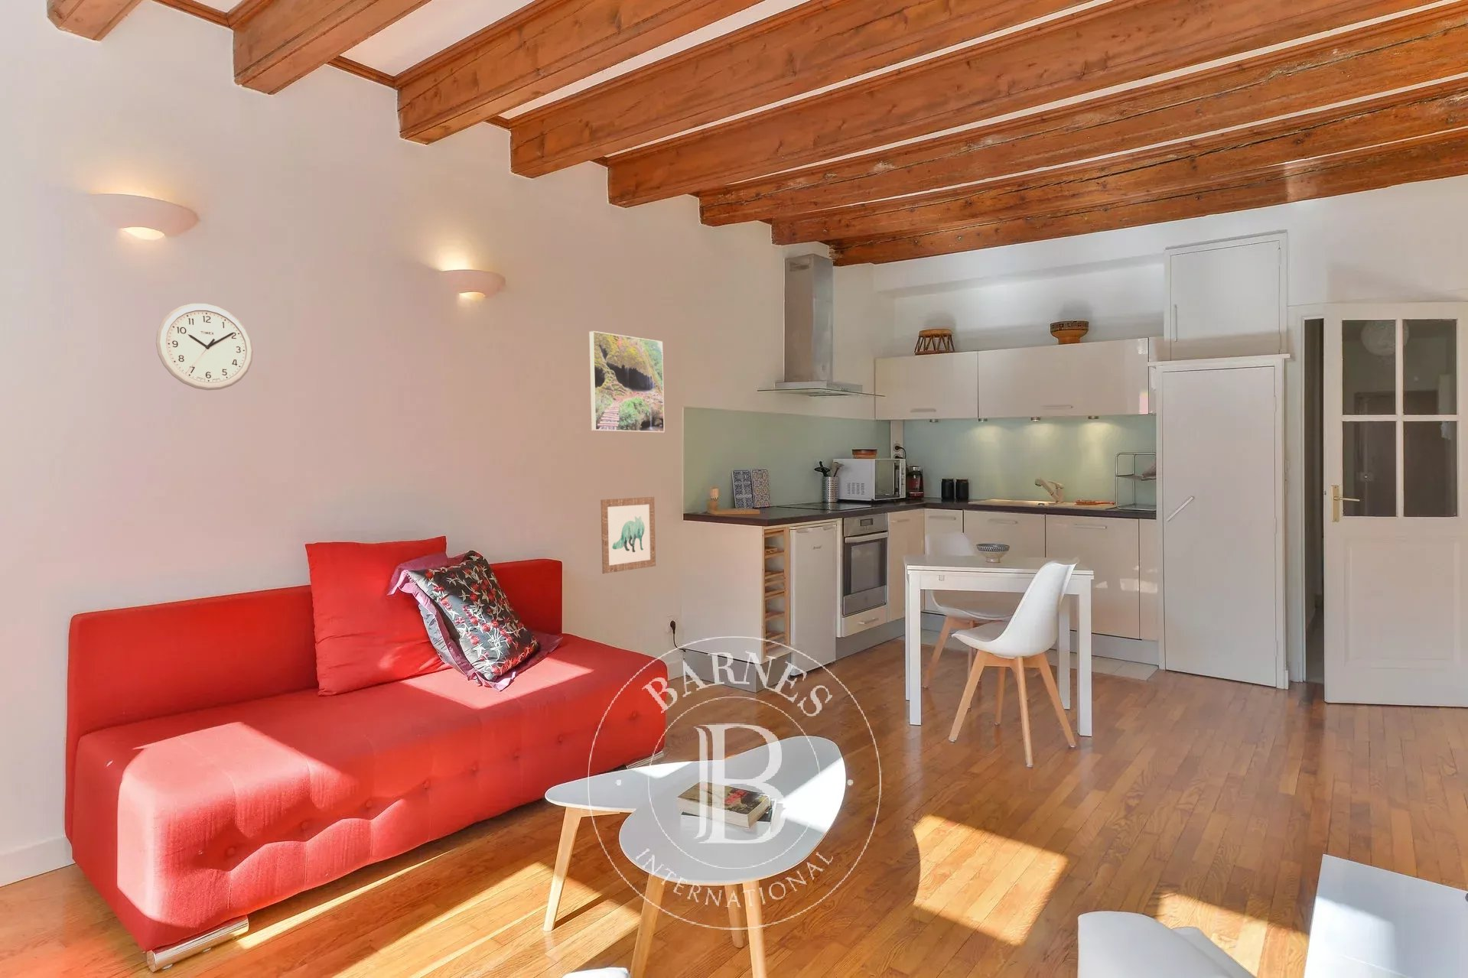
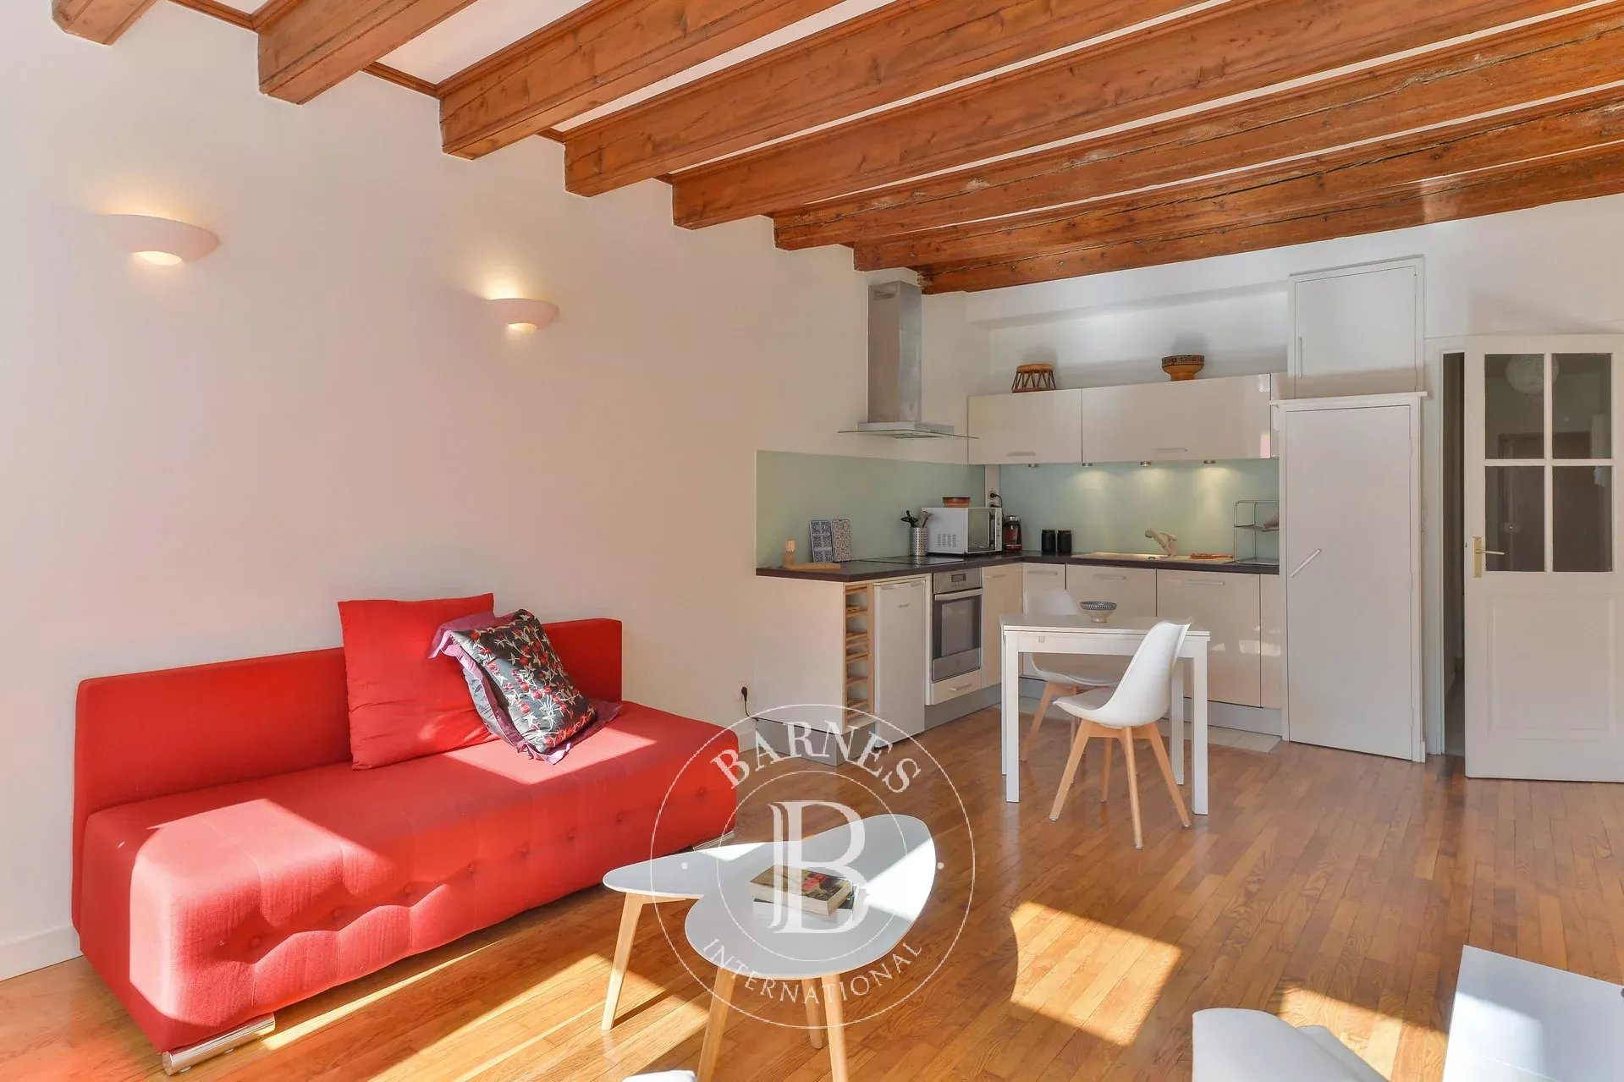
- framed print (628, 384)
- wall clock (206, 346)
- wall art (629, 534)
